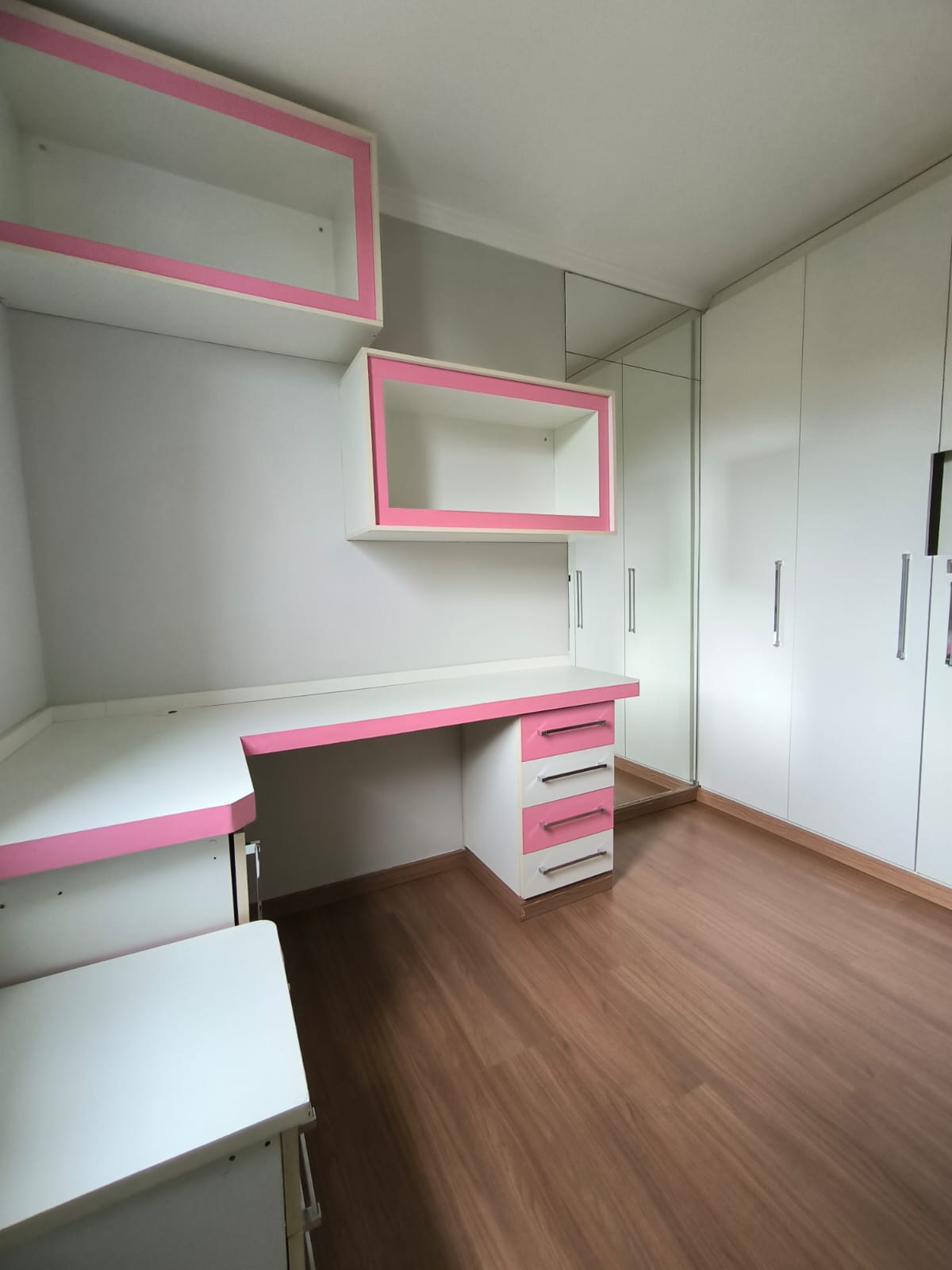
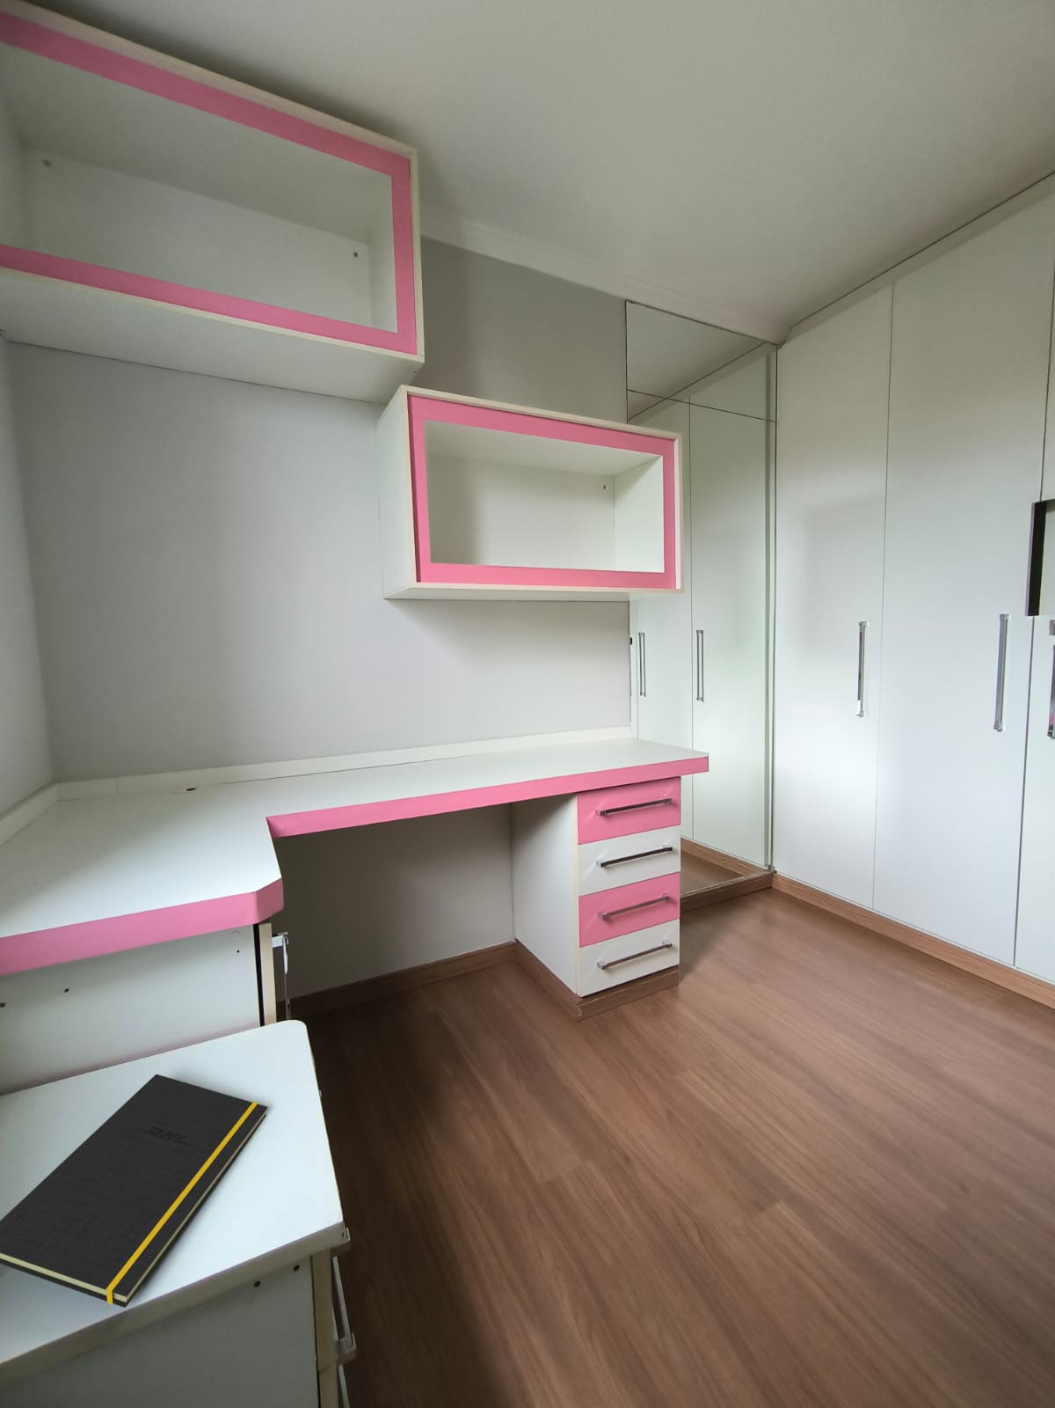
+ notepad (143, 1170)
